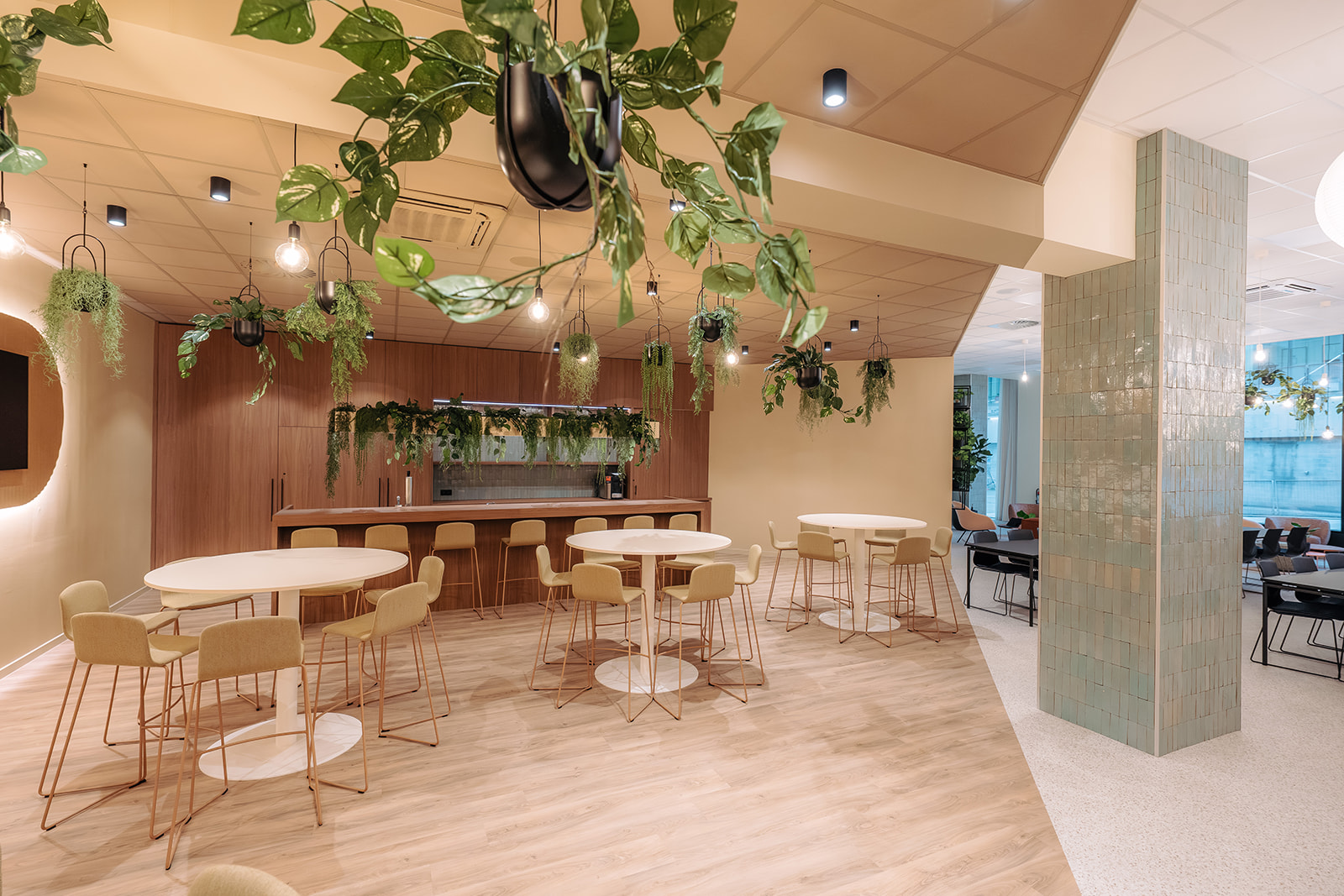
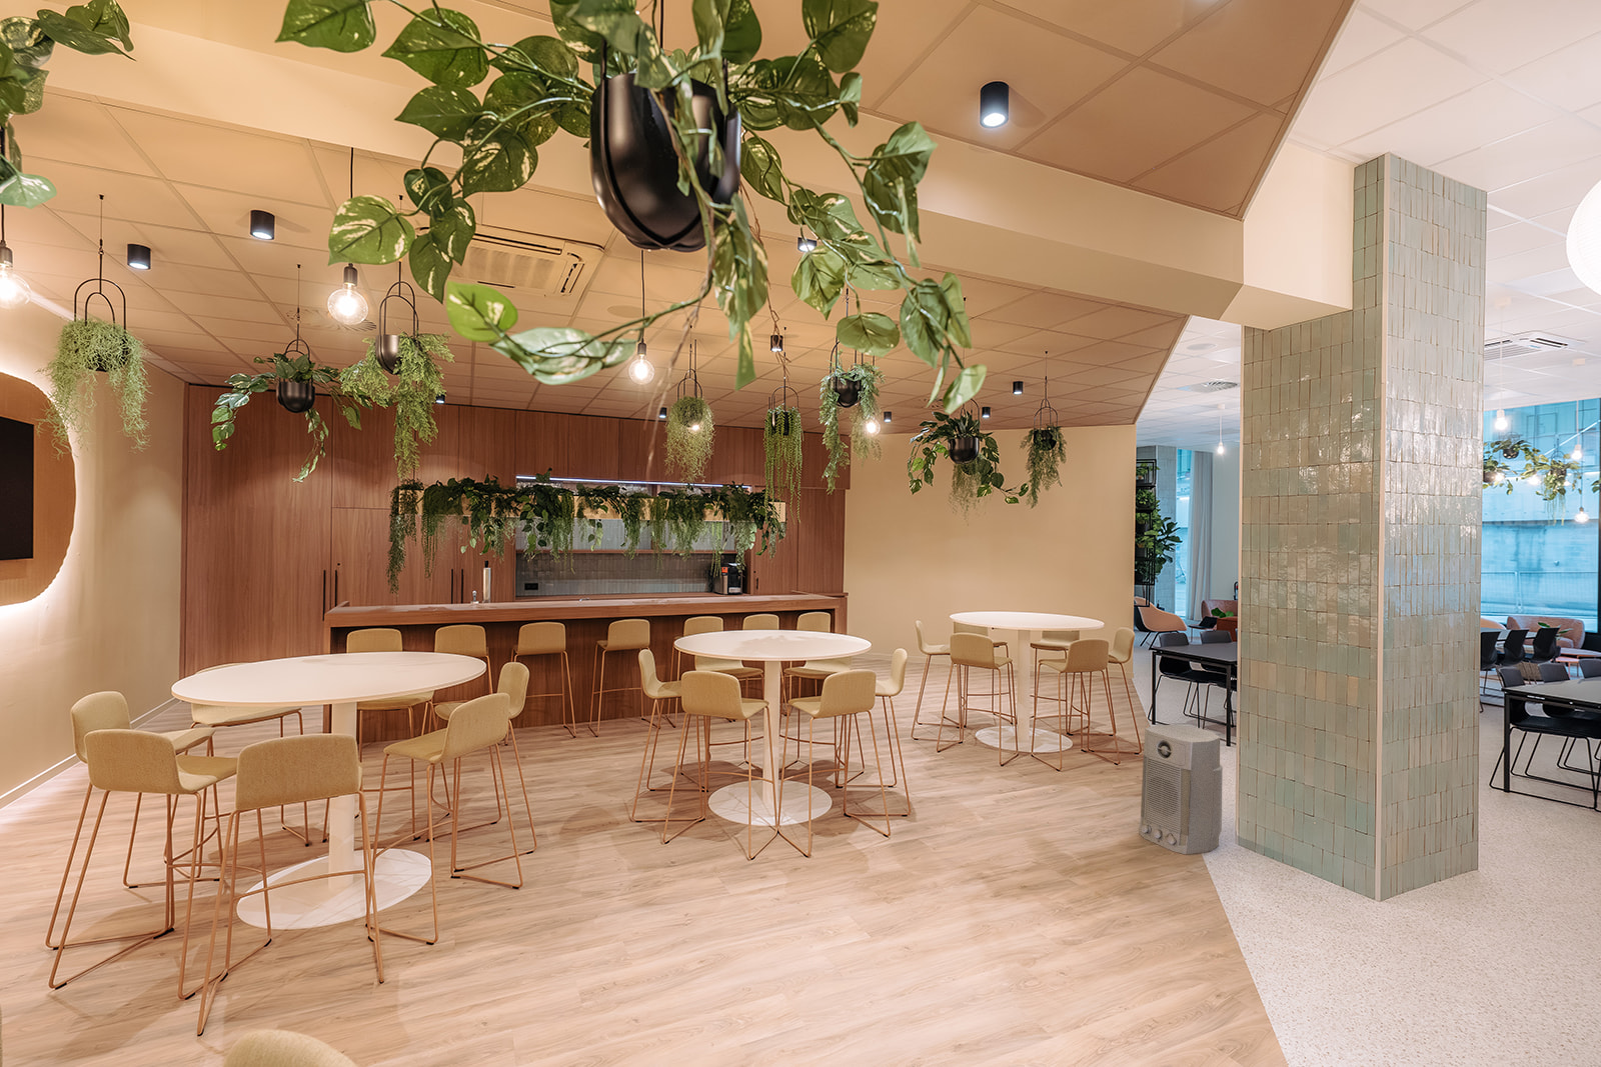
+ air purifier (1183, 785)
